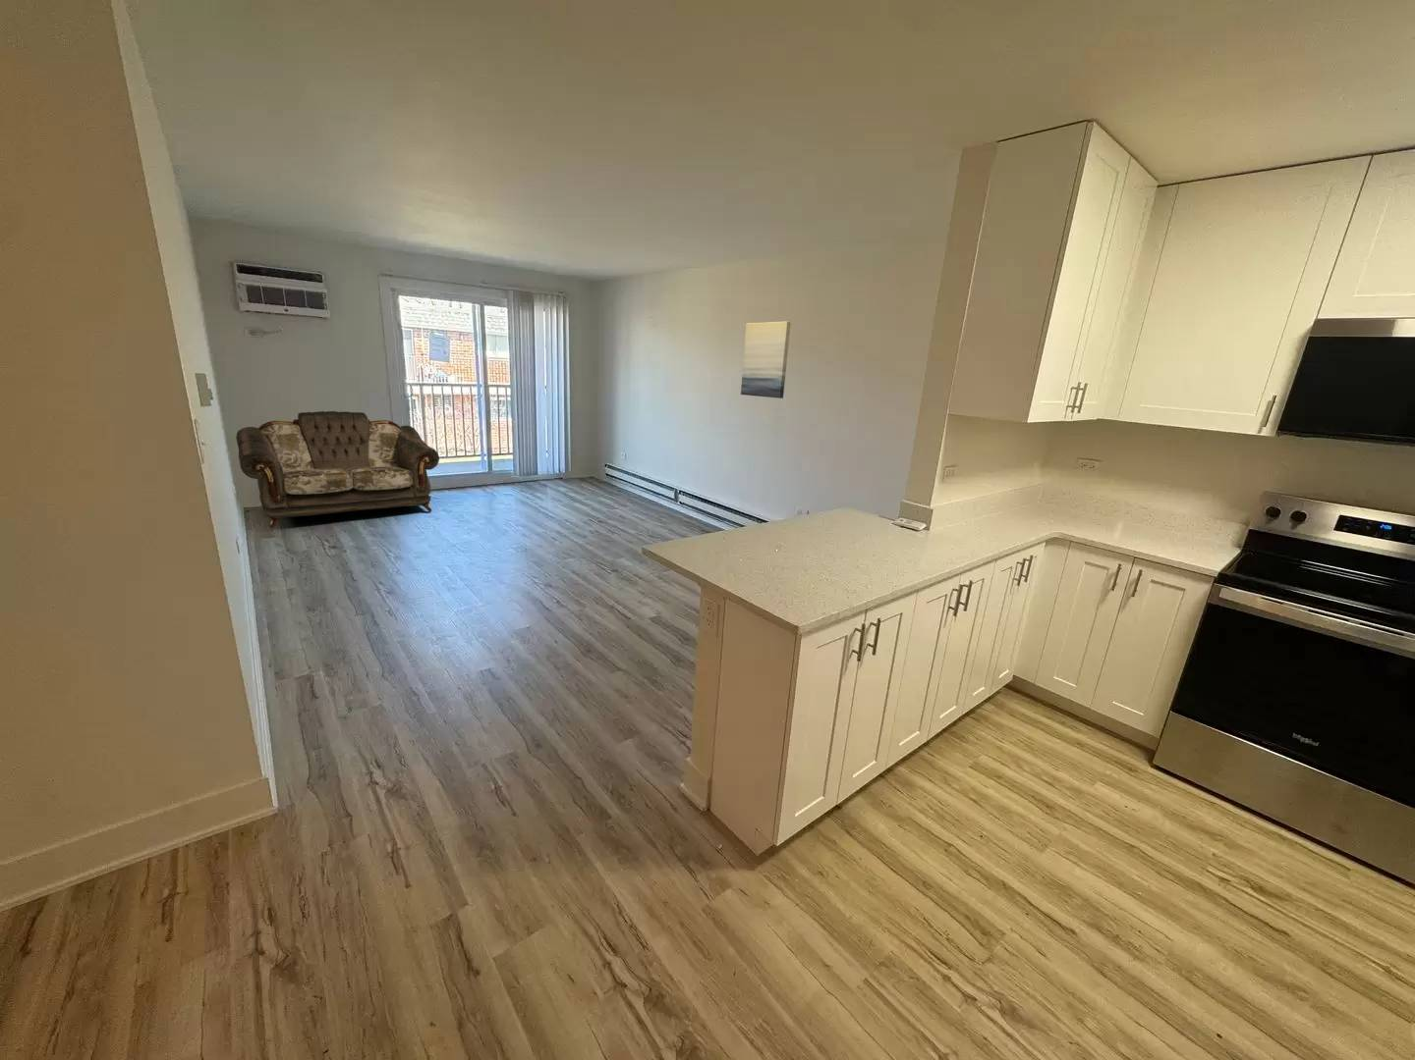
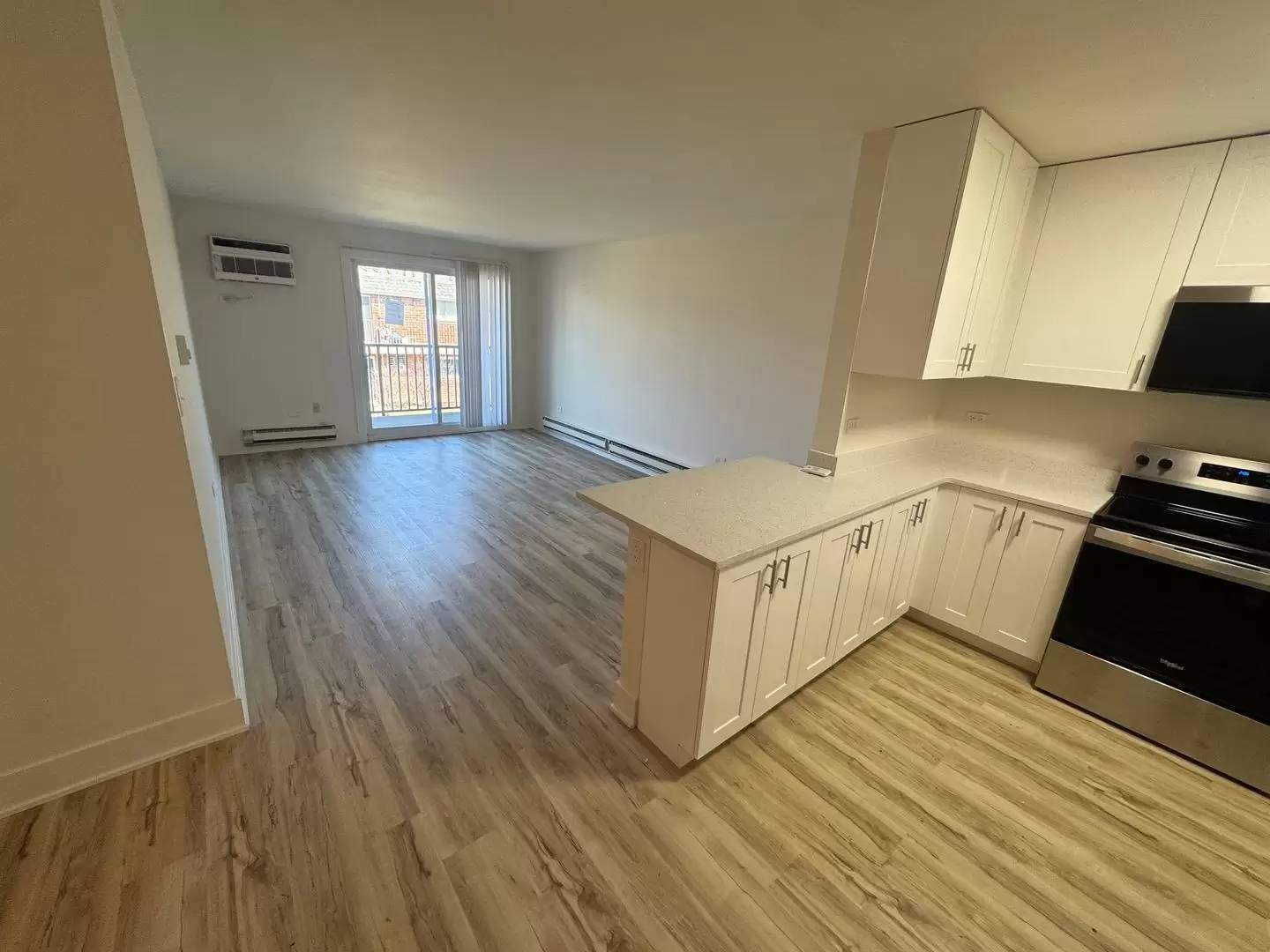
- wall art (763, 361)
- sofa (344, 464)
